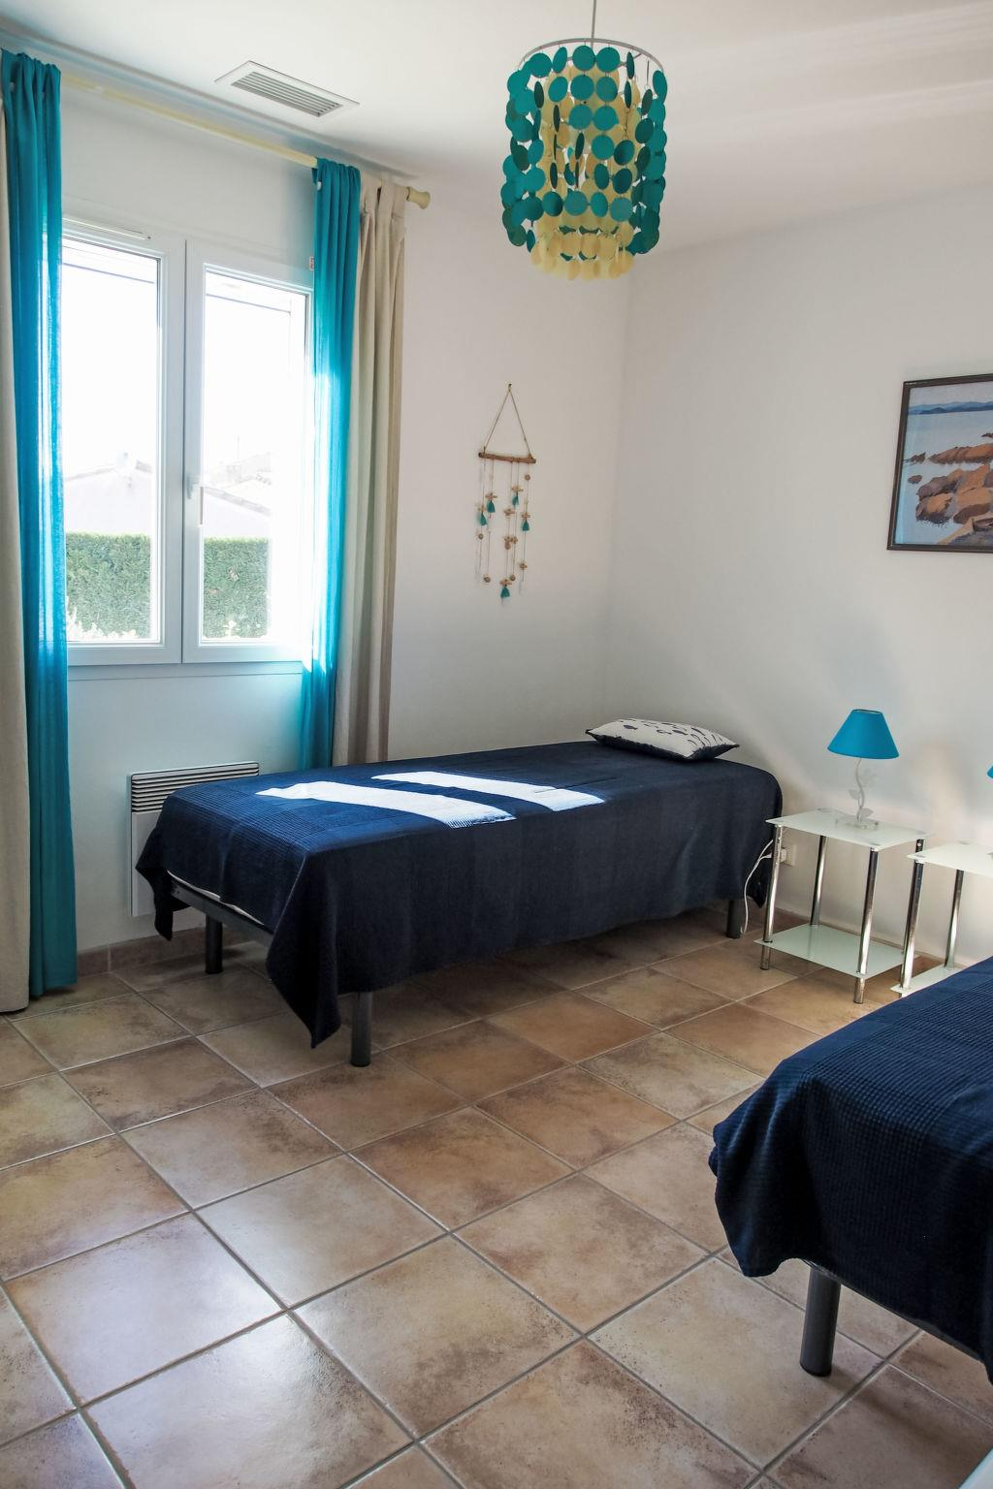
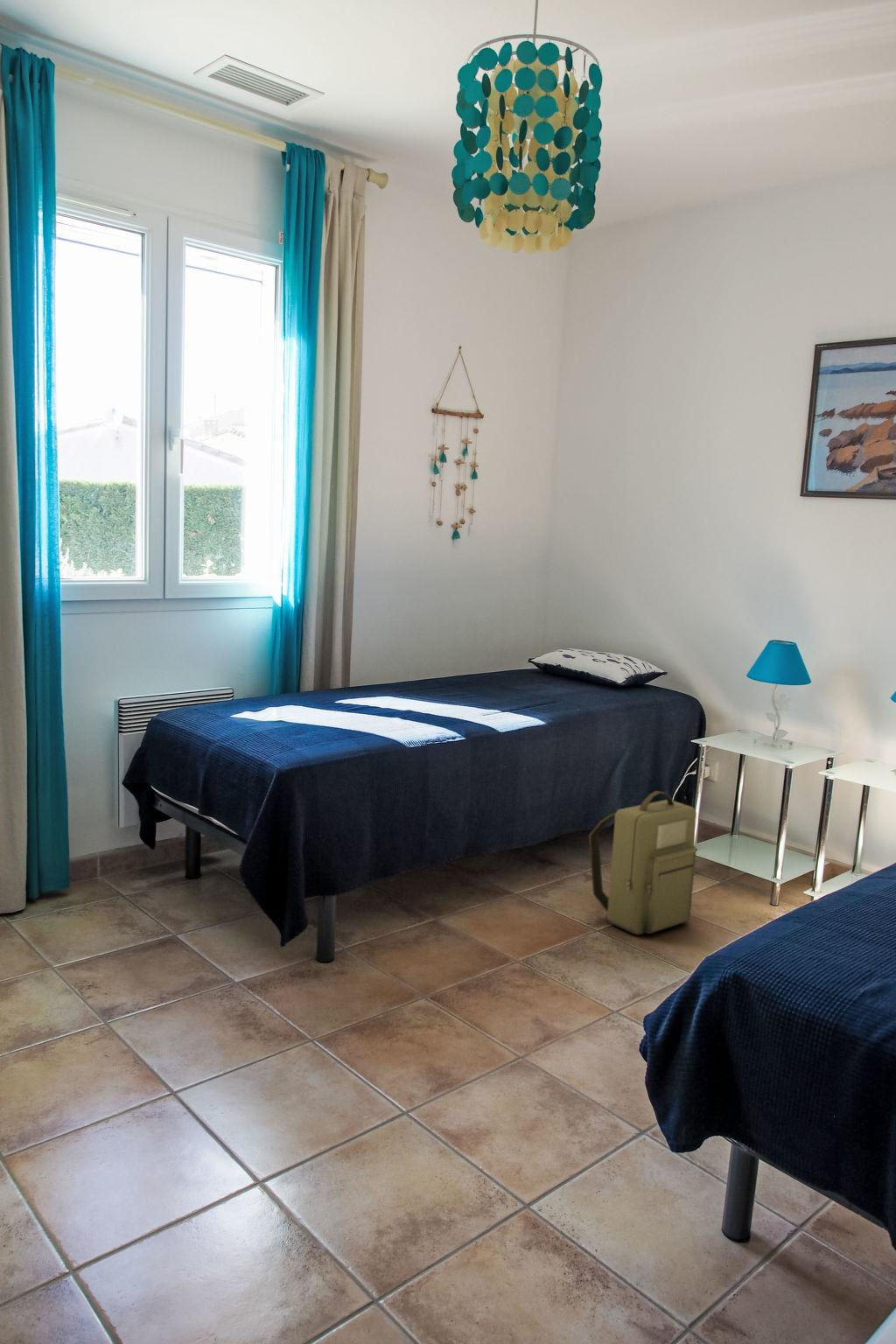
+ backpack (642, 854)
